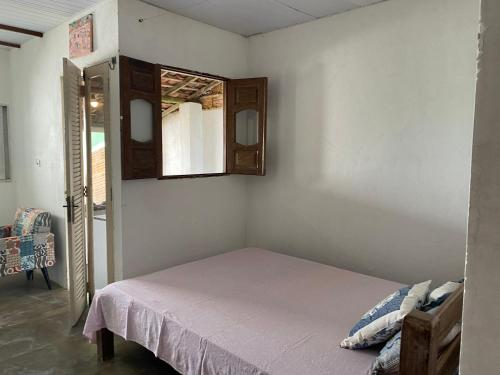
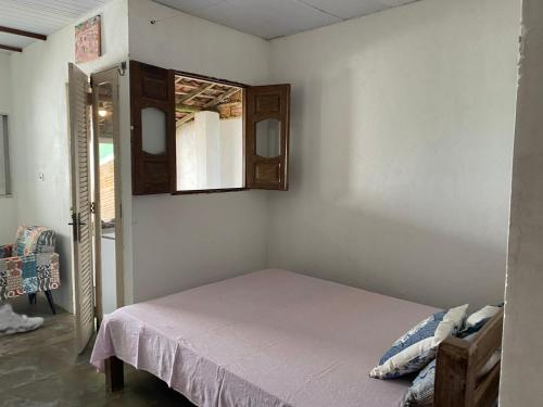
+ sneaker (15, 317)
